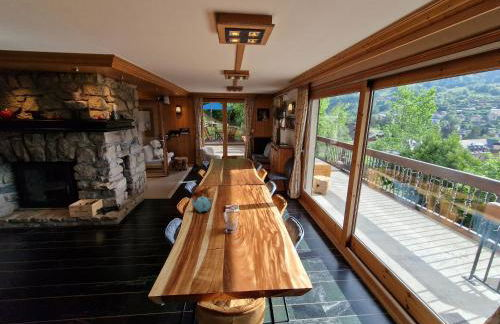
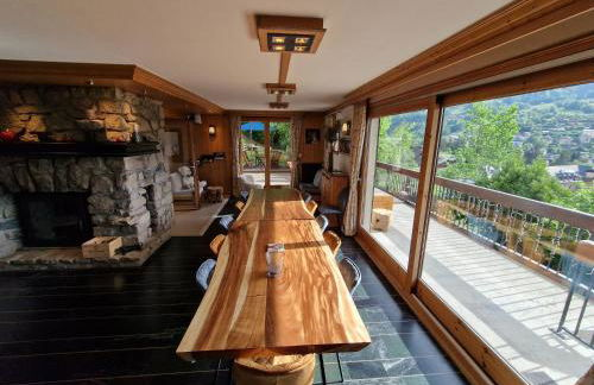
- teapot (201, 203)
